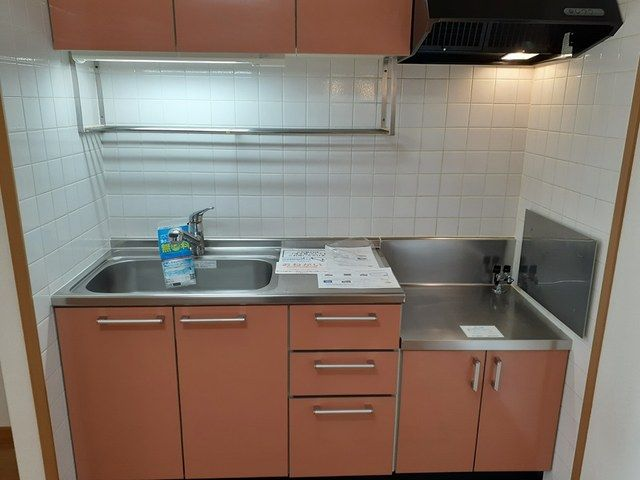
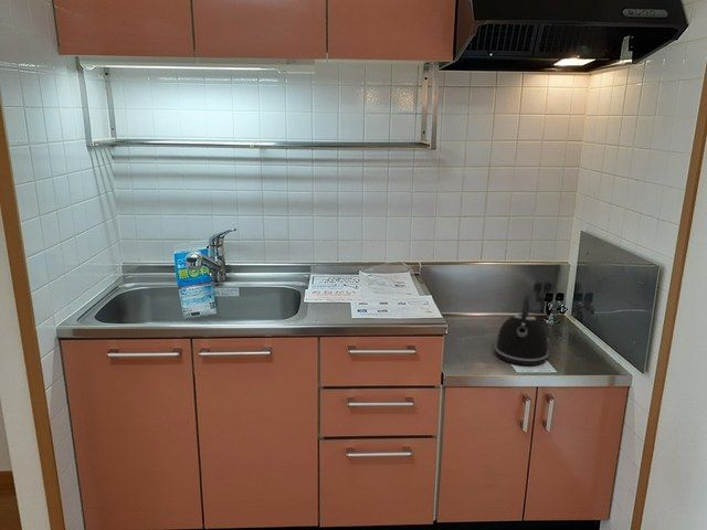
+ kettle (524, 326)
